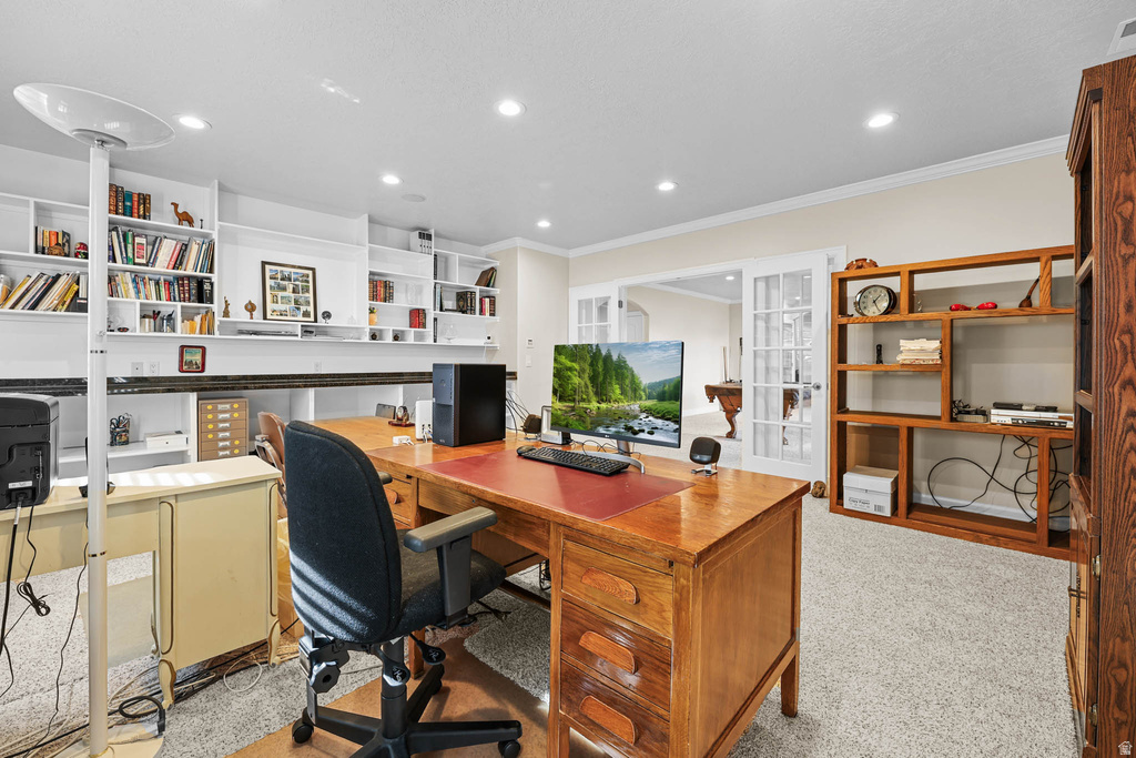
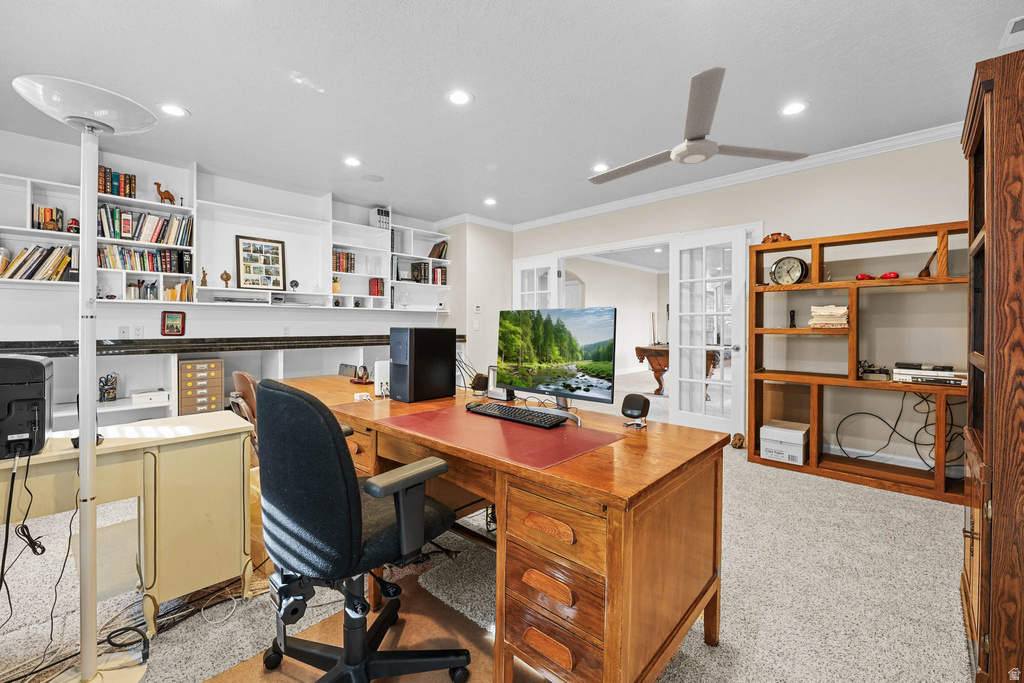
+ ceiling fan (690, 128)
